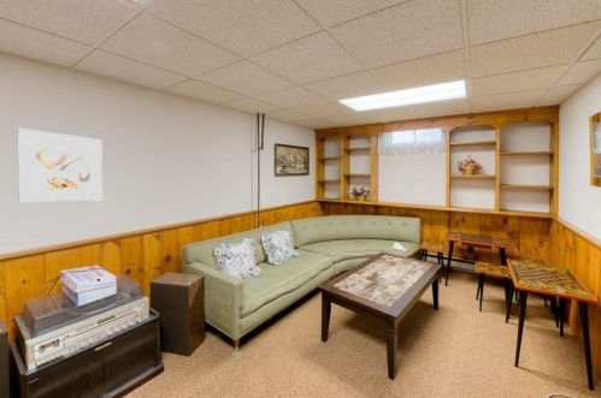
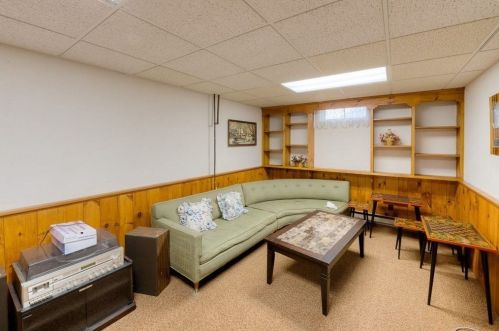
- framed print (64, 167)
